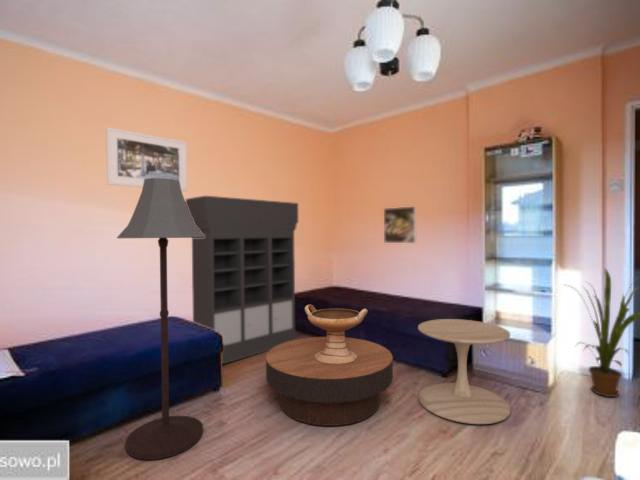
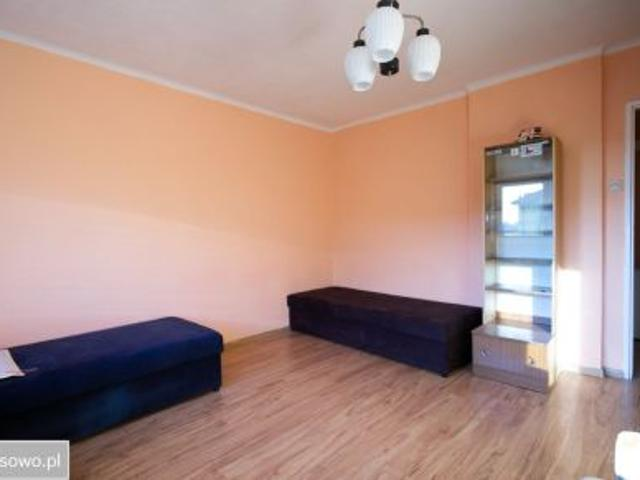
- shelving unit (246, 275)
- decorative bowl (335, 331)
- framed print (149, 161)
- coffee table (329, 377)
- house plant (601, 330)
- floor lamp (164, 309)
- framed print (399, 225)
- side table (462, 365)
